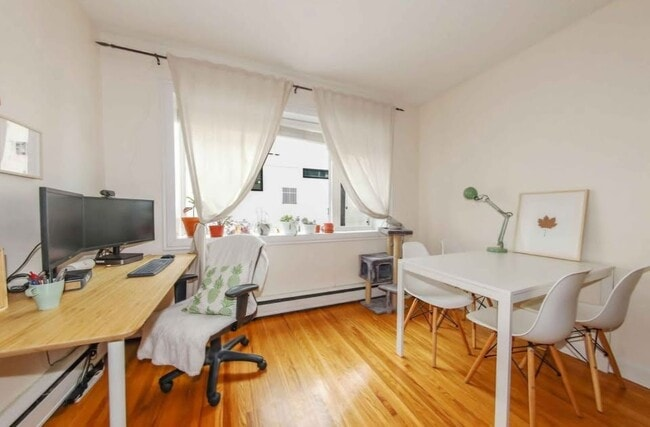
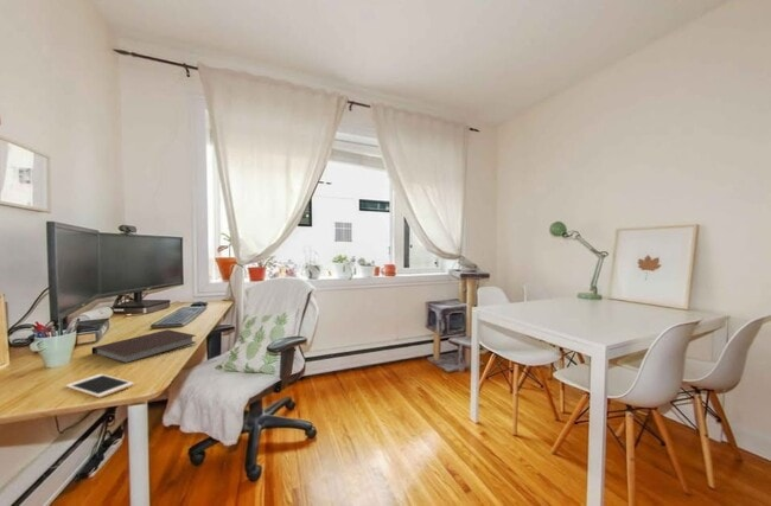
+ cell phone (100, 384)
+ notebook (147, 344)
